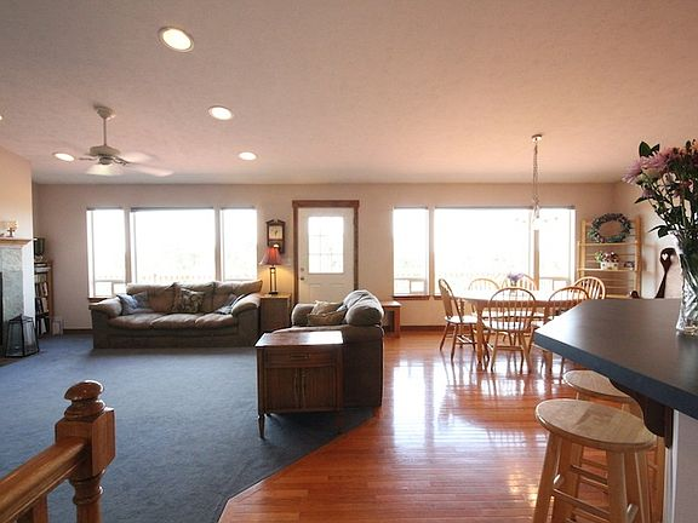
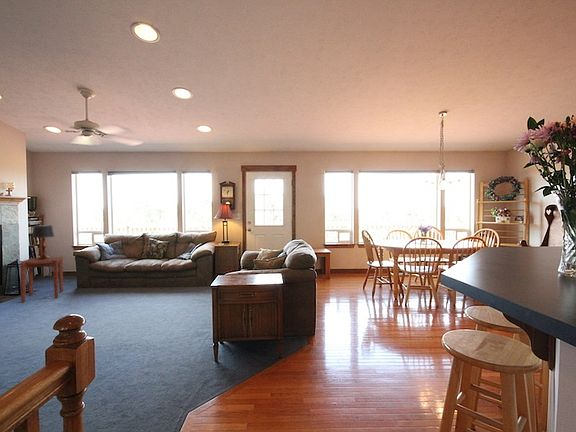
+ side table (32, 278)
+ table lamp (43, 242)
